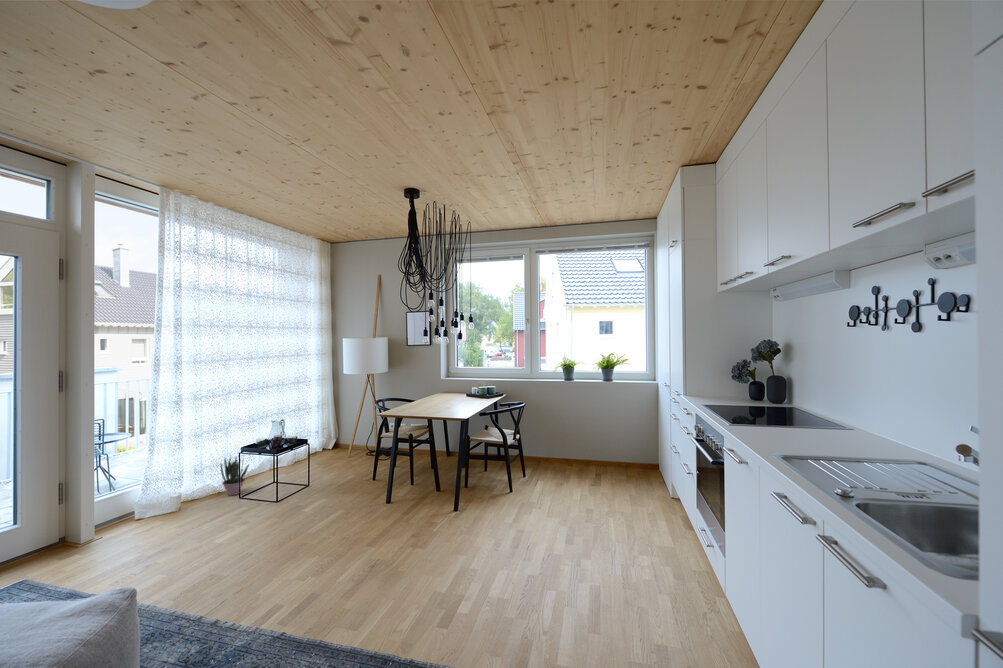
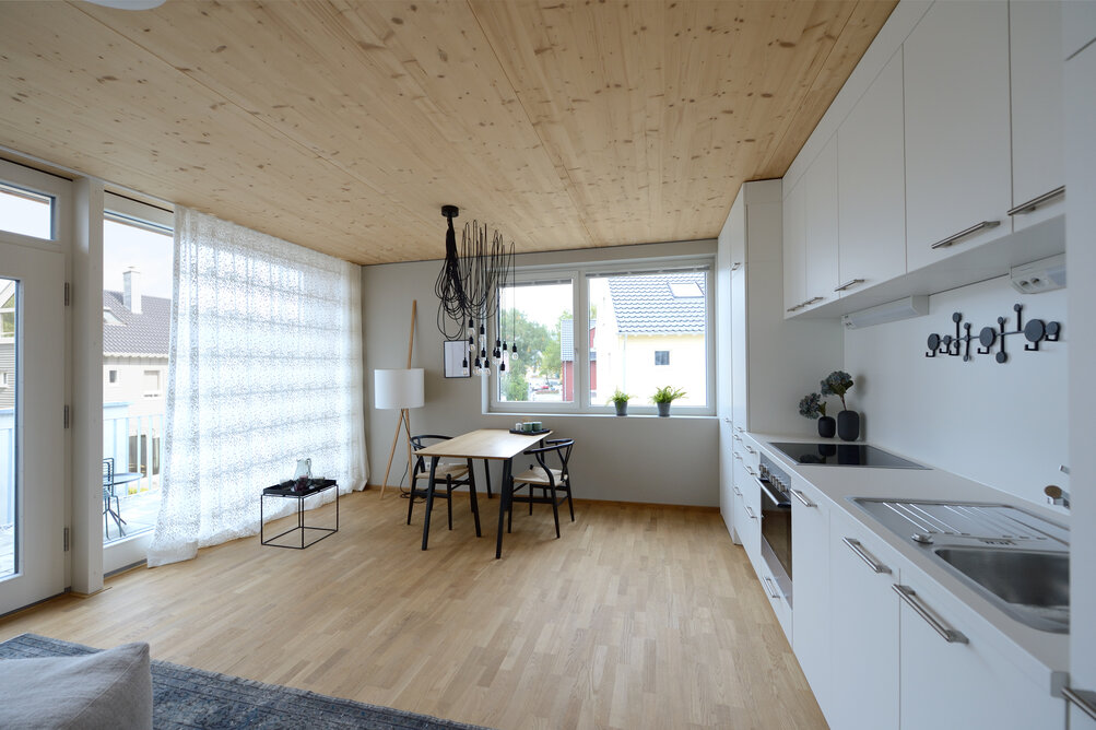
- potted plant (234, 475)
